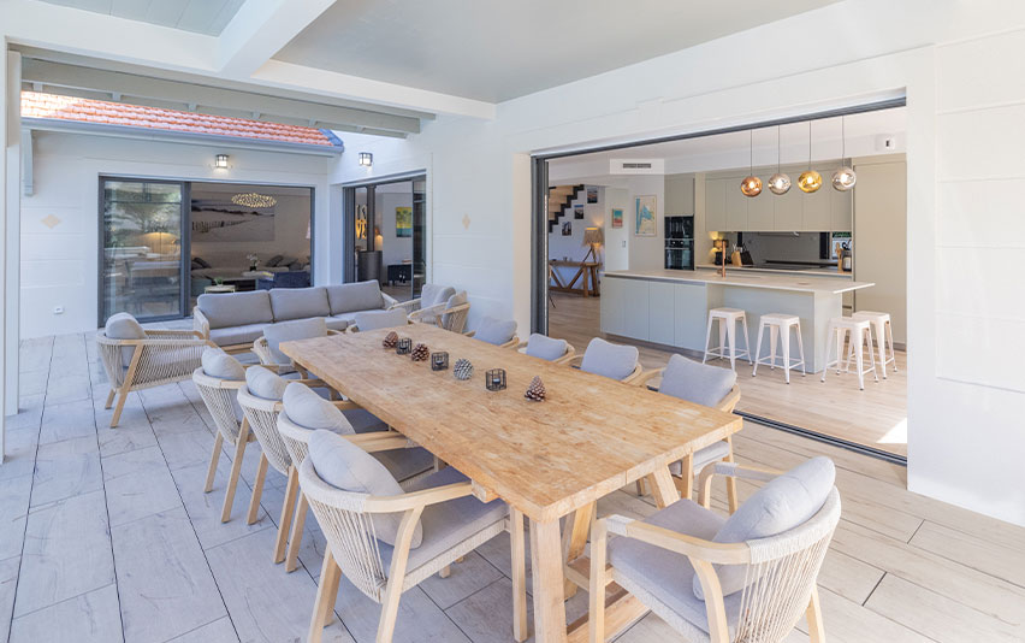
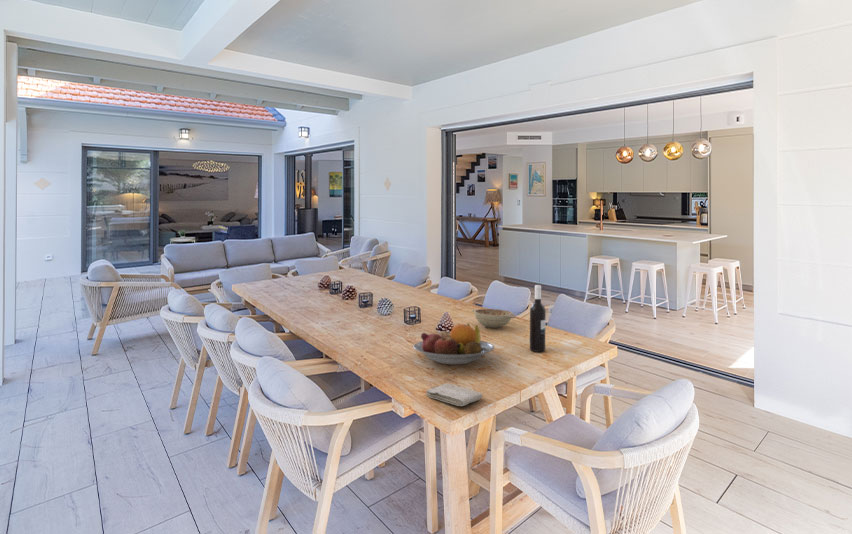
+ washcloth (453, 393)
+ fruit bowl (453, 342)
+ decorative bowl (493, 318)
+ wine bottle (537, 317)
